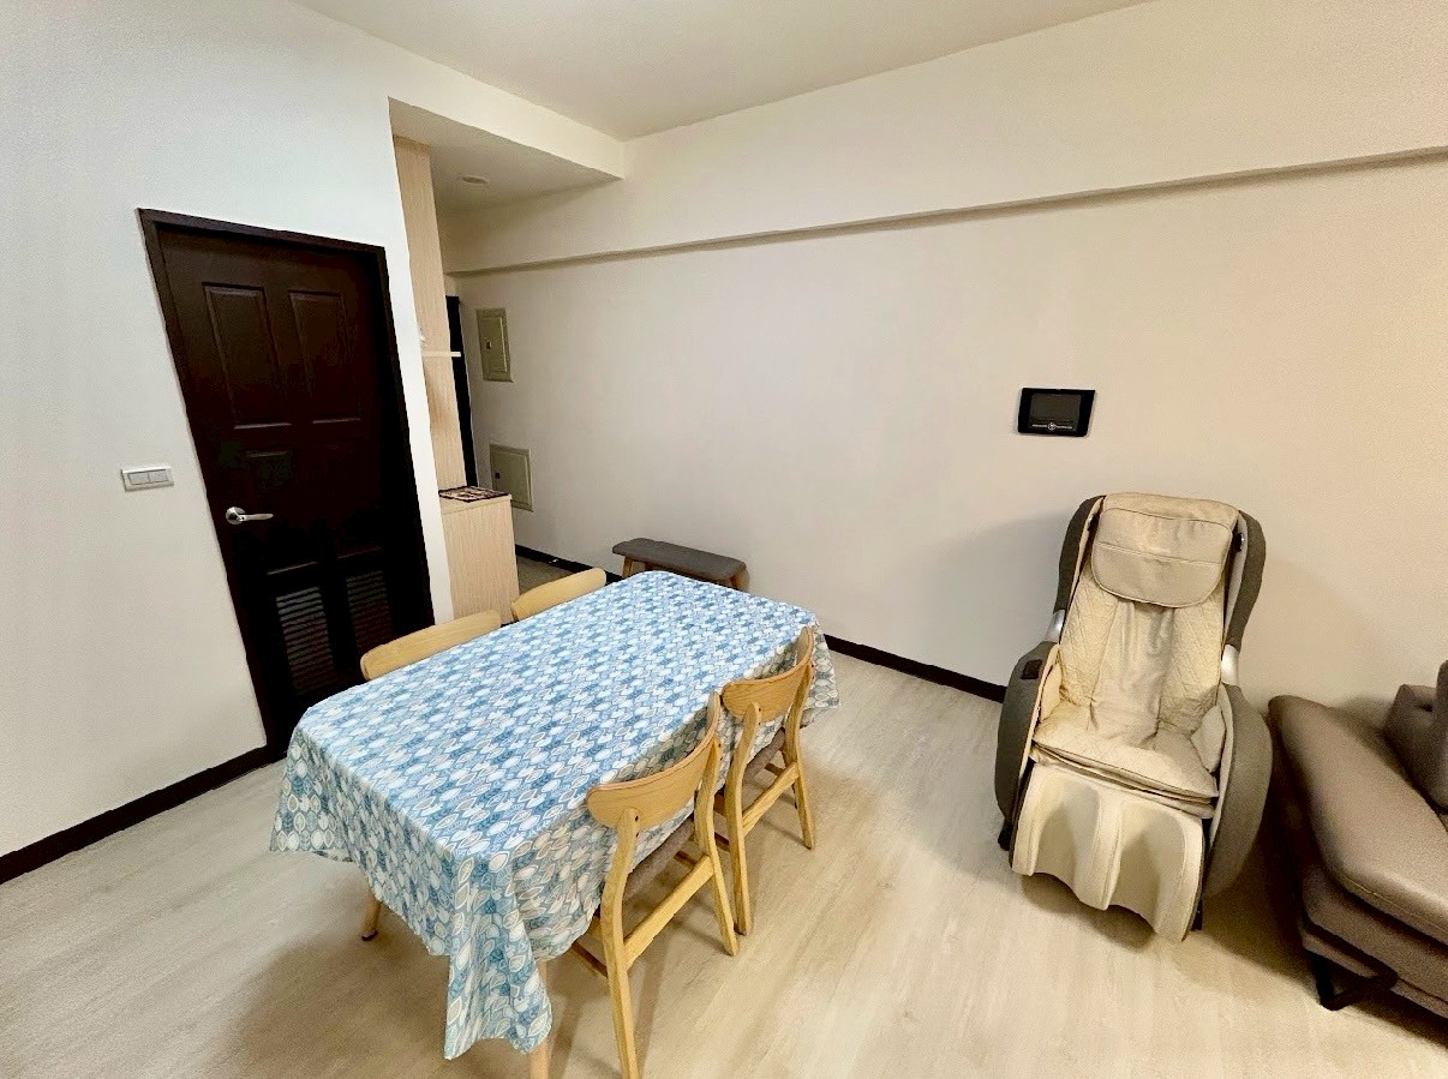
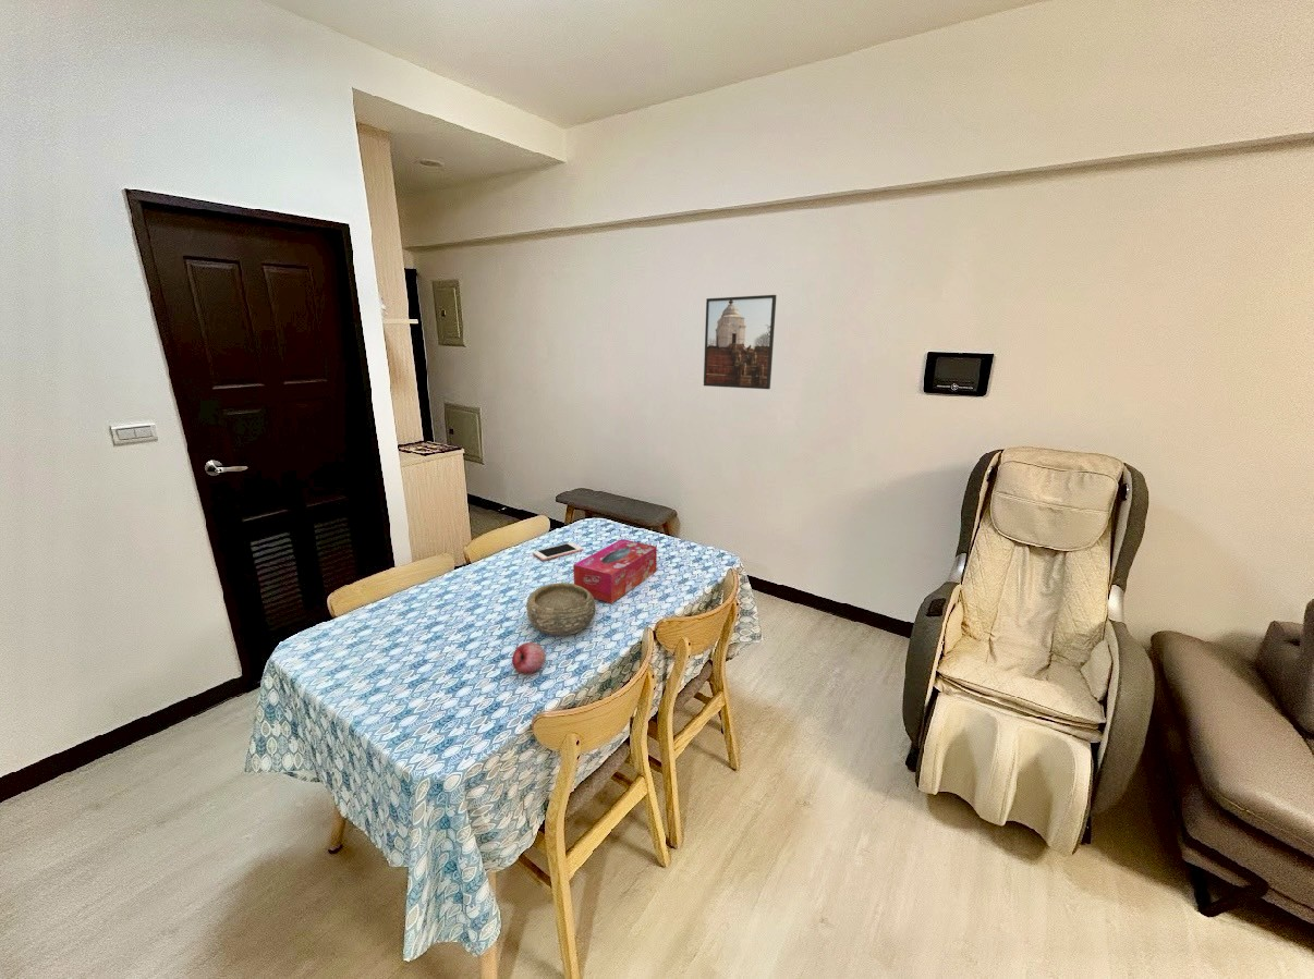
+ tissue box (617, 568)
+ fruit (528, 658)
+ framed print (738, 343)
+ bowl (559, 609)
+ cell phone (558, 550)
